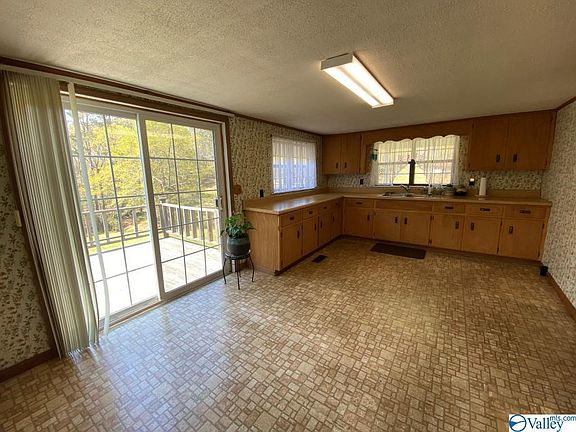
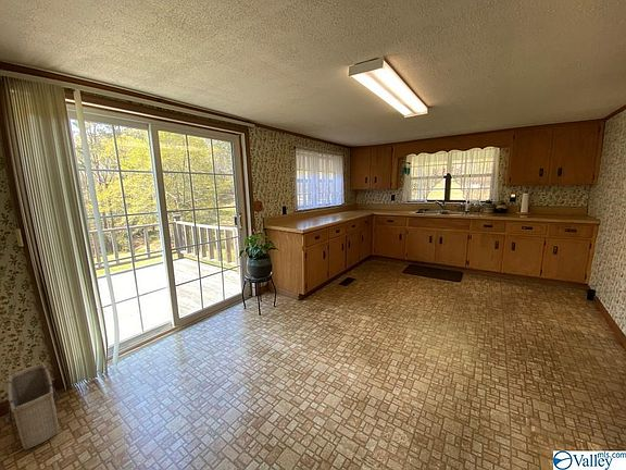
+ basket (34, 403)
